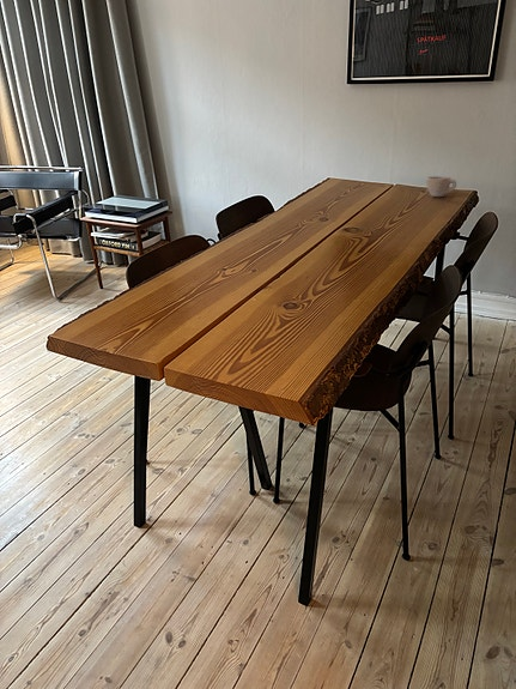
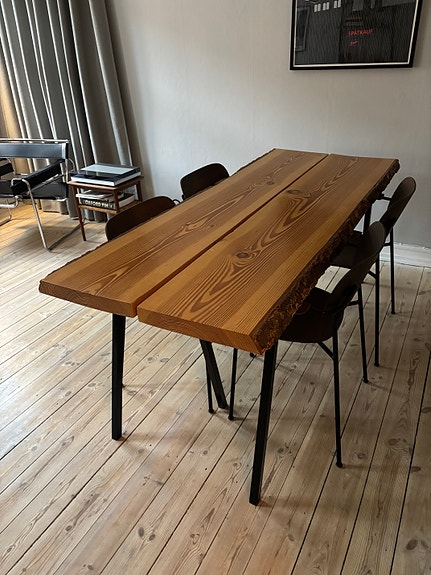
- cup (441, 186)
